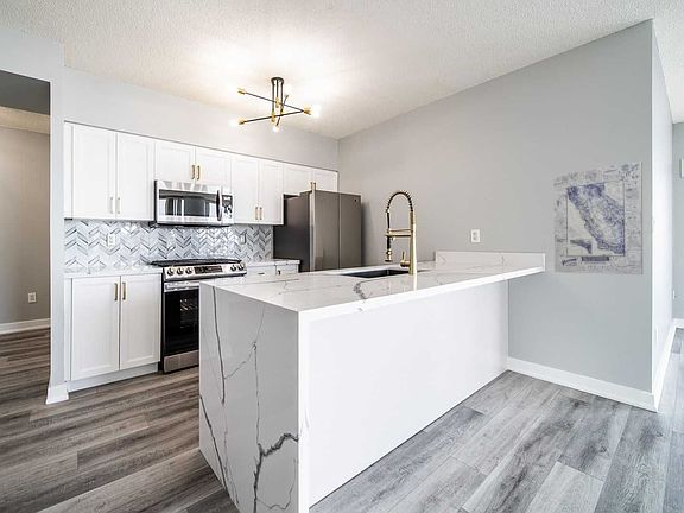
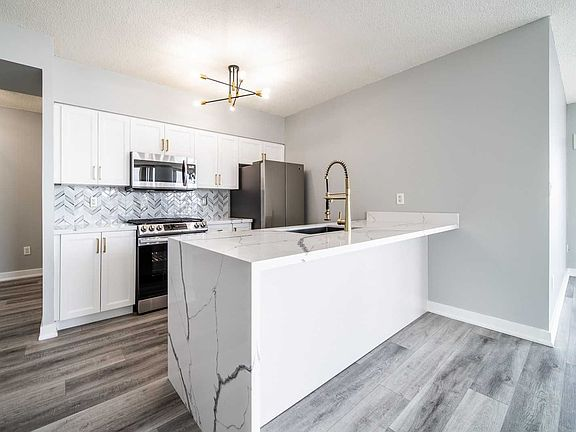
- wall art (595, 221)
